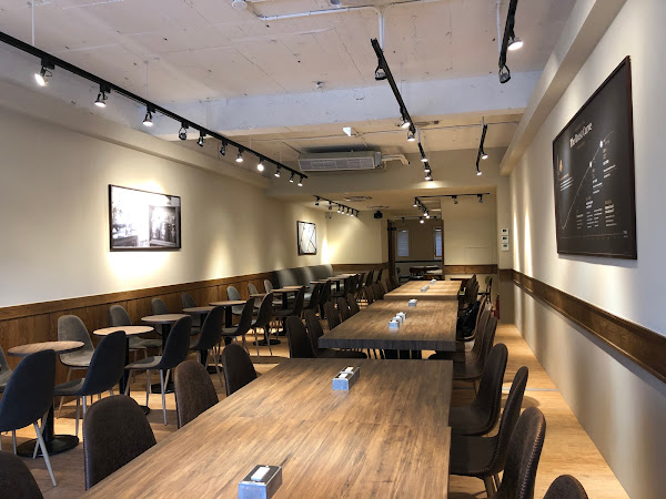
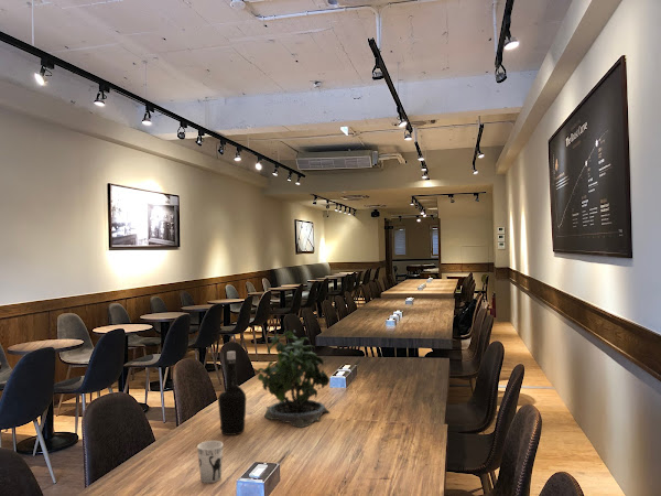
+ potted plant (293, 371)
+ cup (210, 462)
+ bottle (231, 391)
